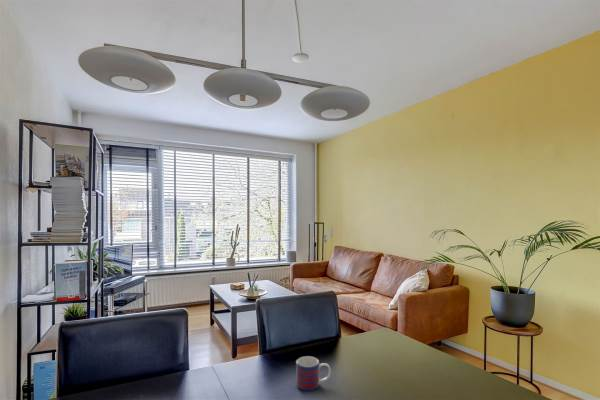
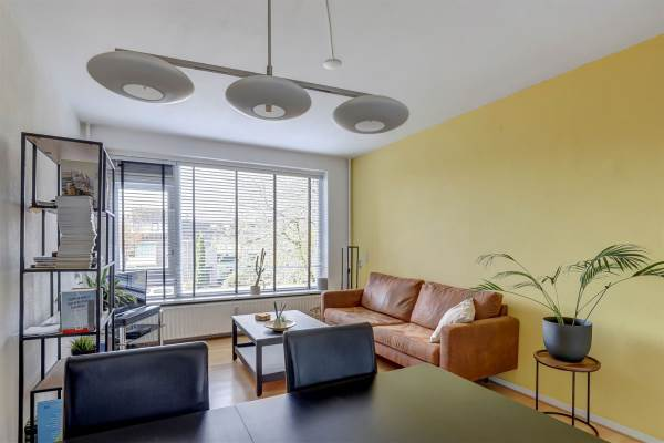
- mug (313, 373)
